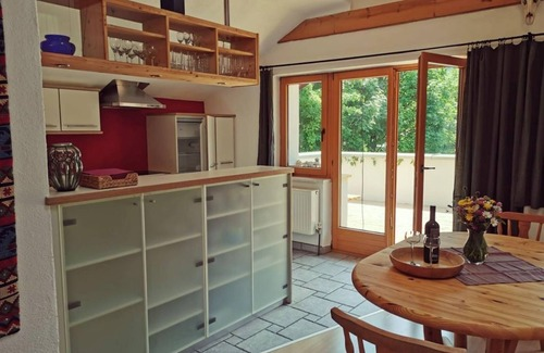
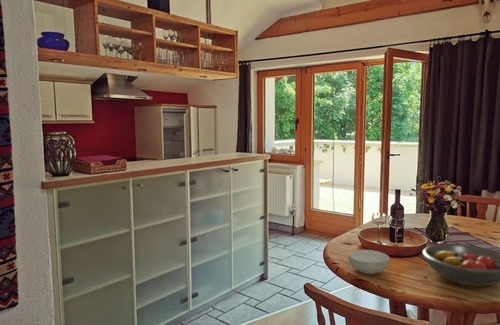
+ fruit bowl (467, 264)
+ cereal bowl (368, 263)
